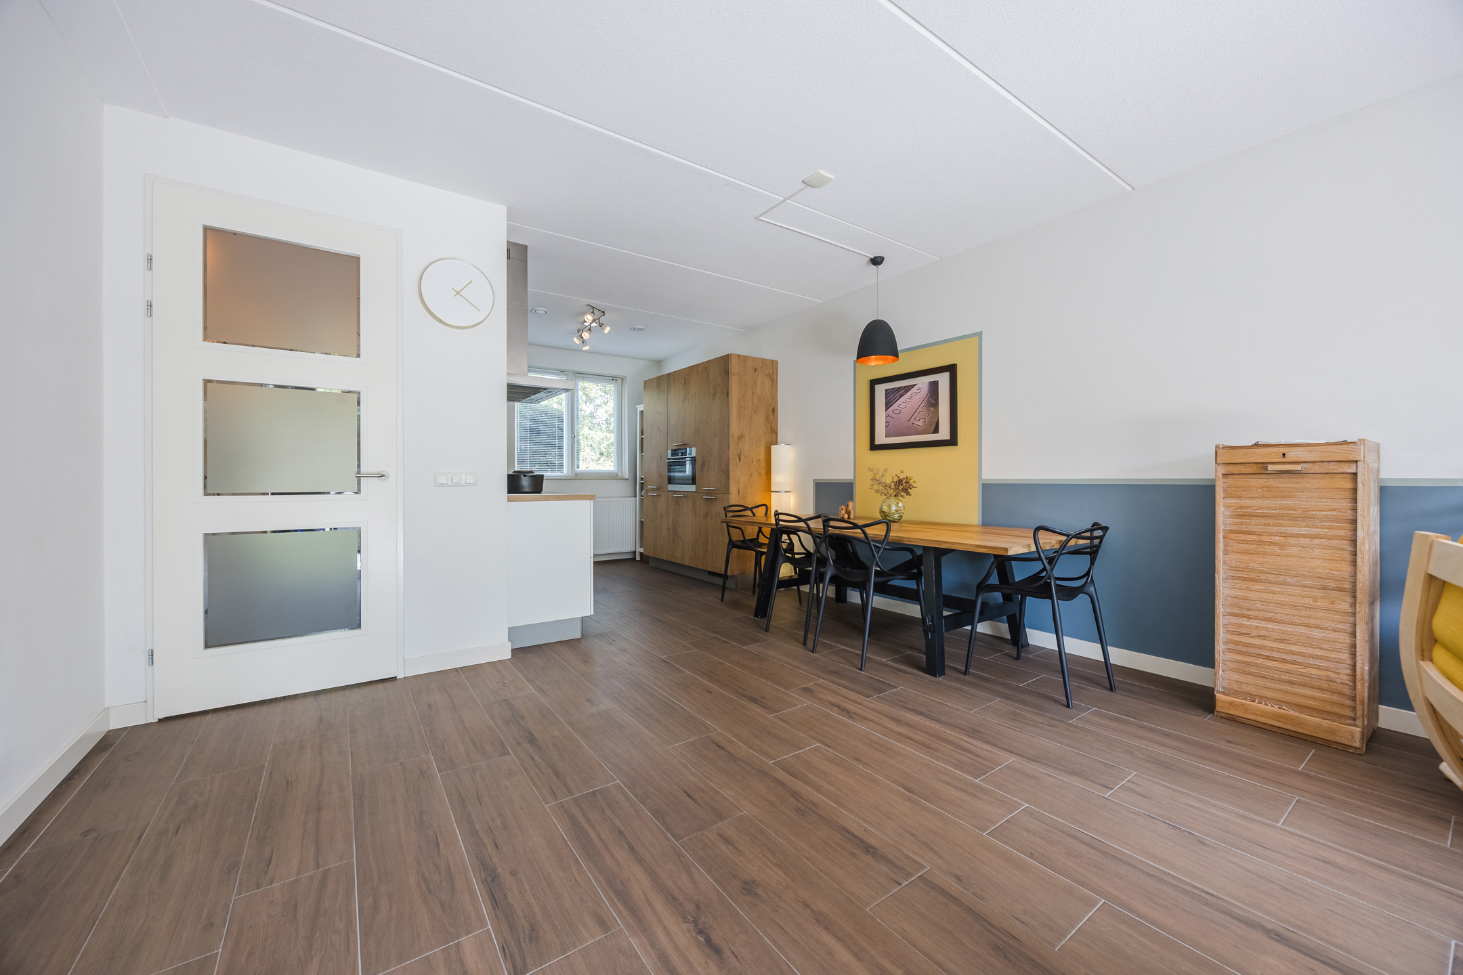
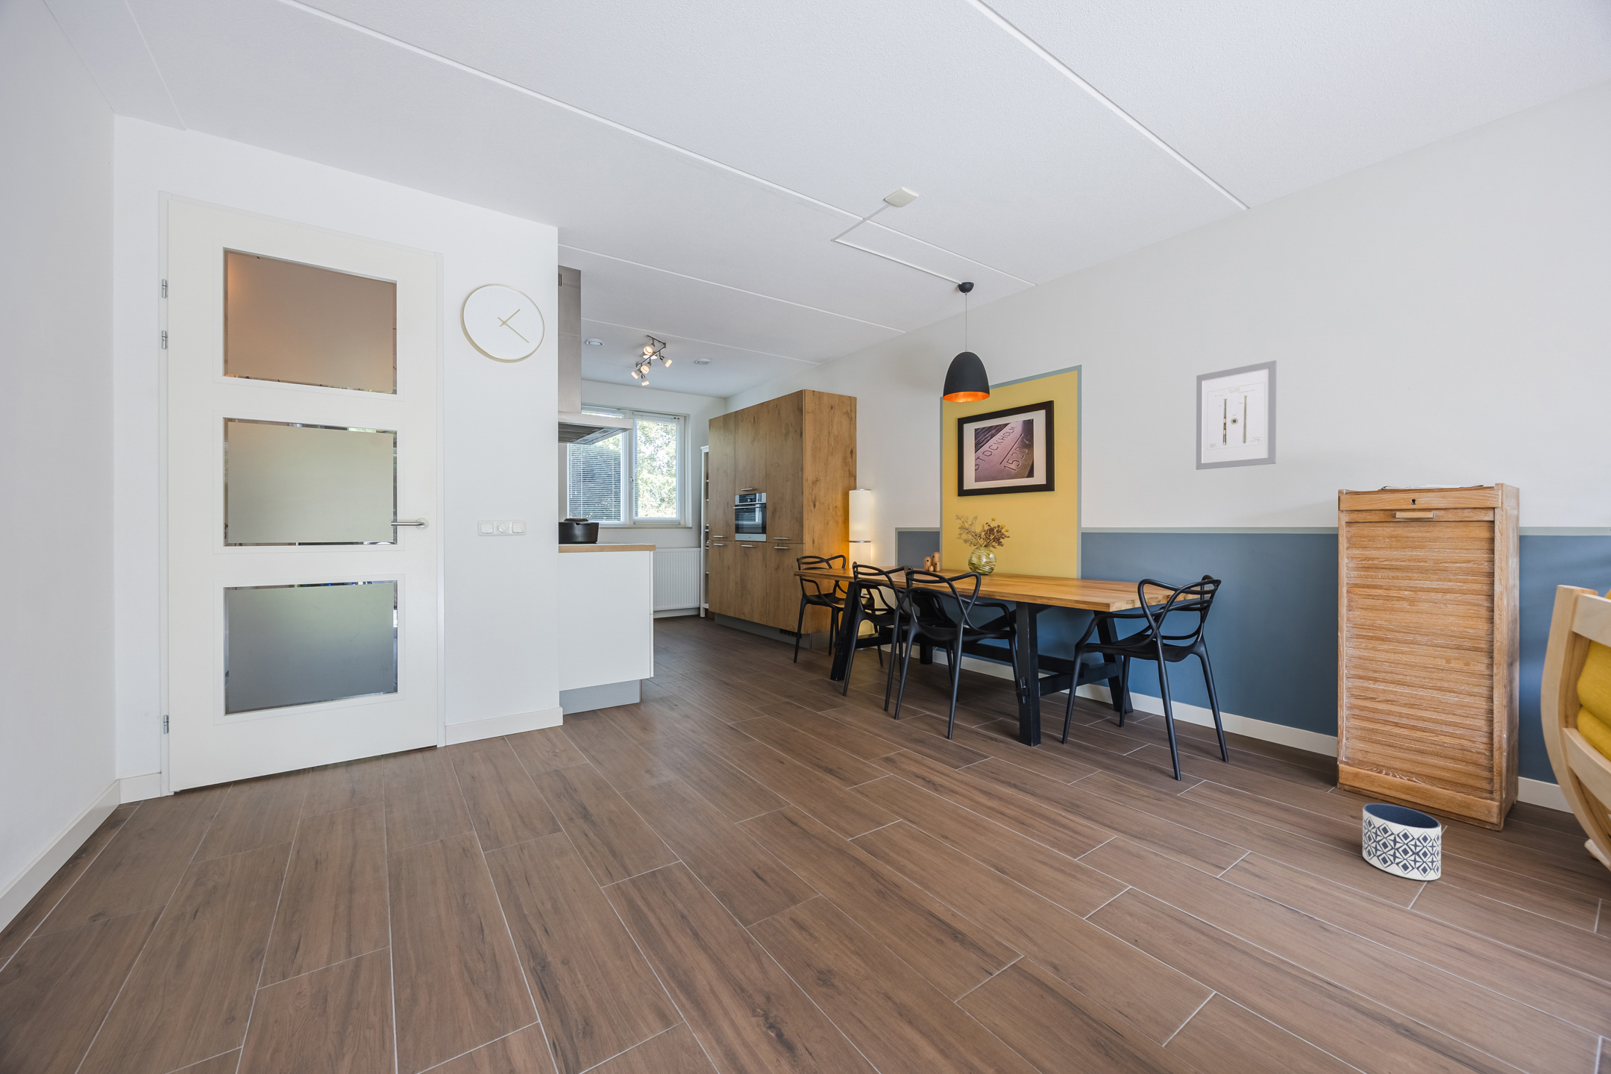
+ planter (1400, 840)
+ wall art (1235, 417)
